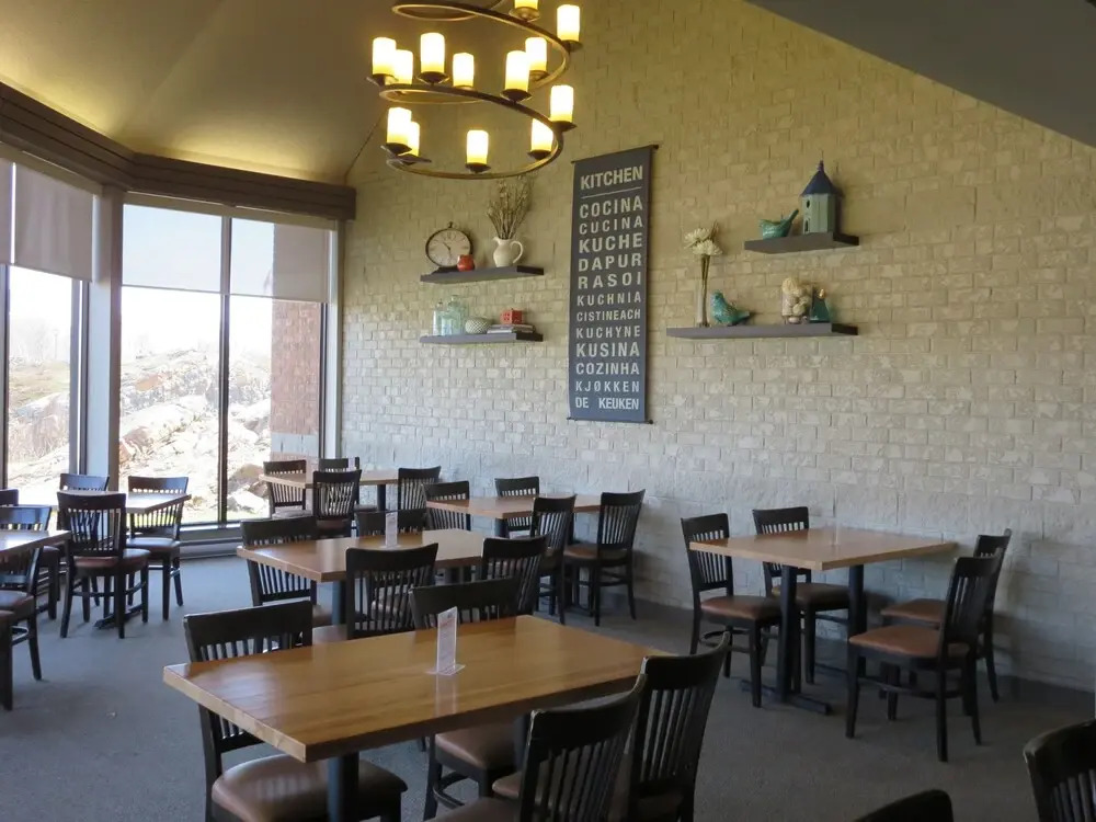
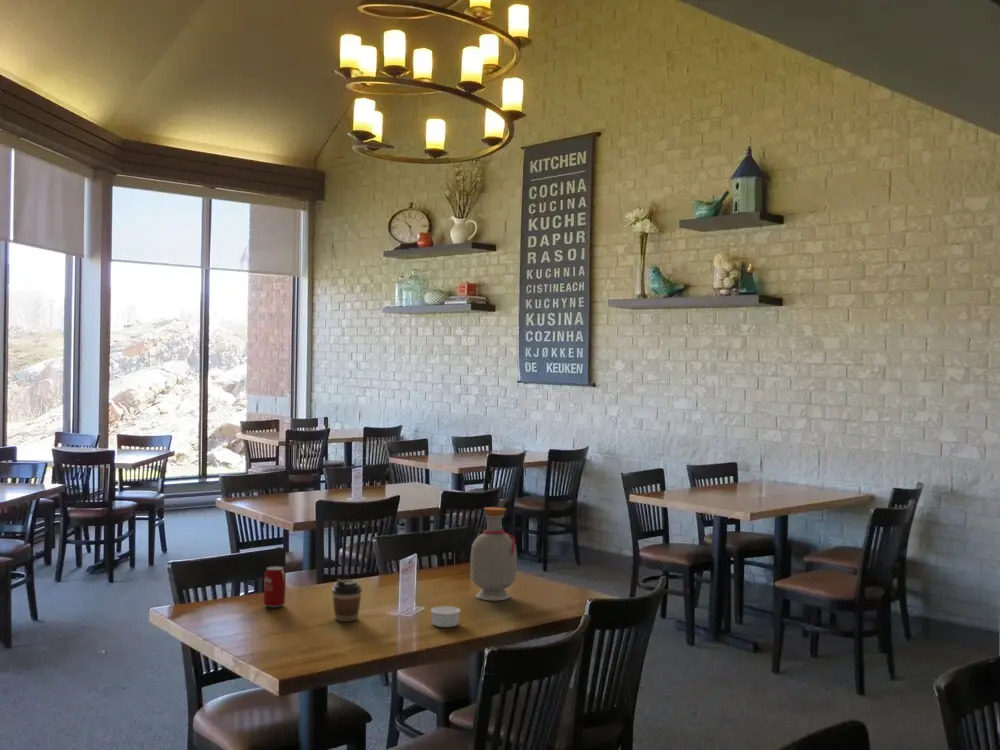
+ coffee cup (346, 598)
+ beverage can (274, 586)
+ ramekin (445, 616)
+ bottle (494, 552)
